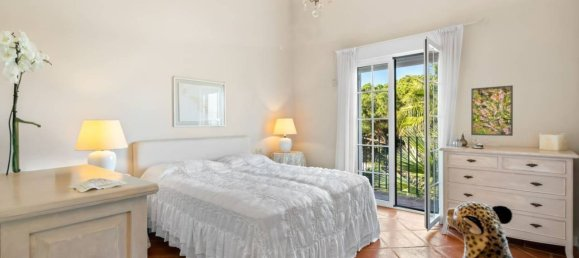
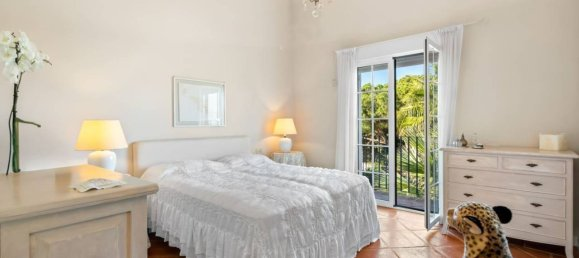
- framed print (491, 111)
